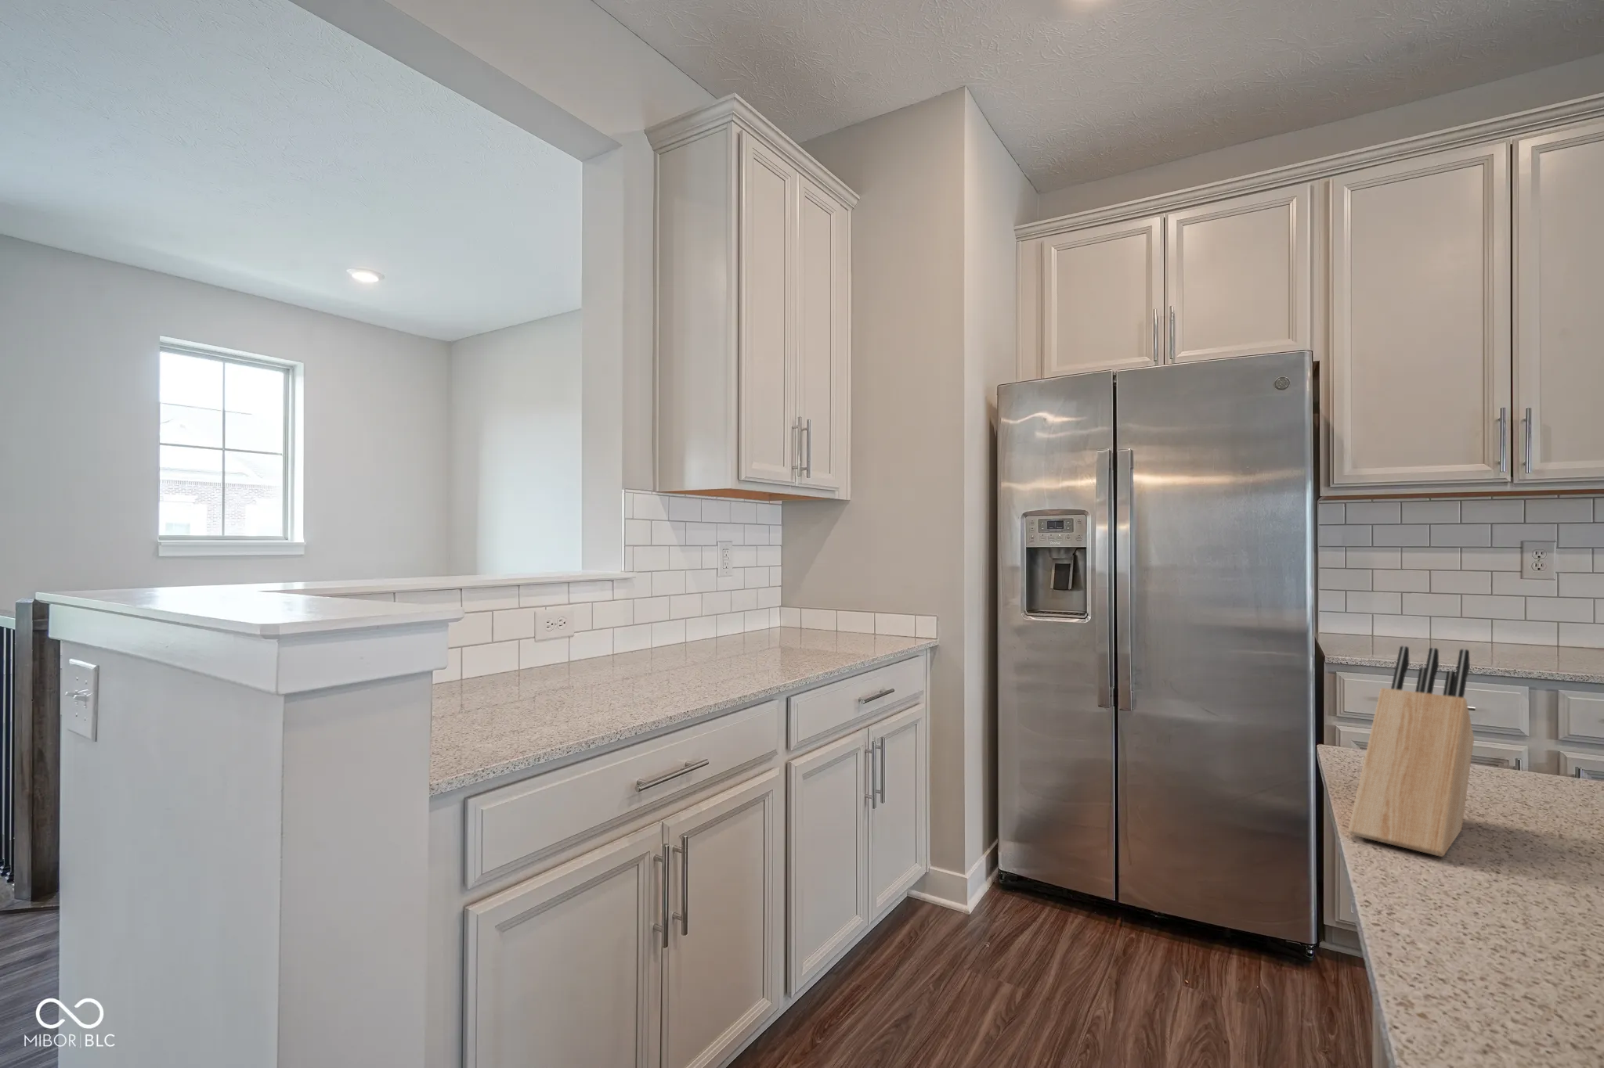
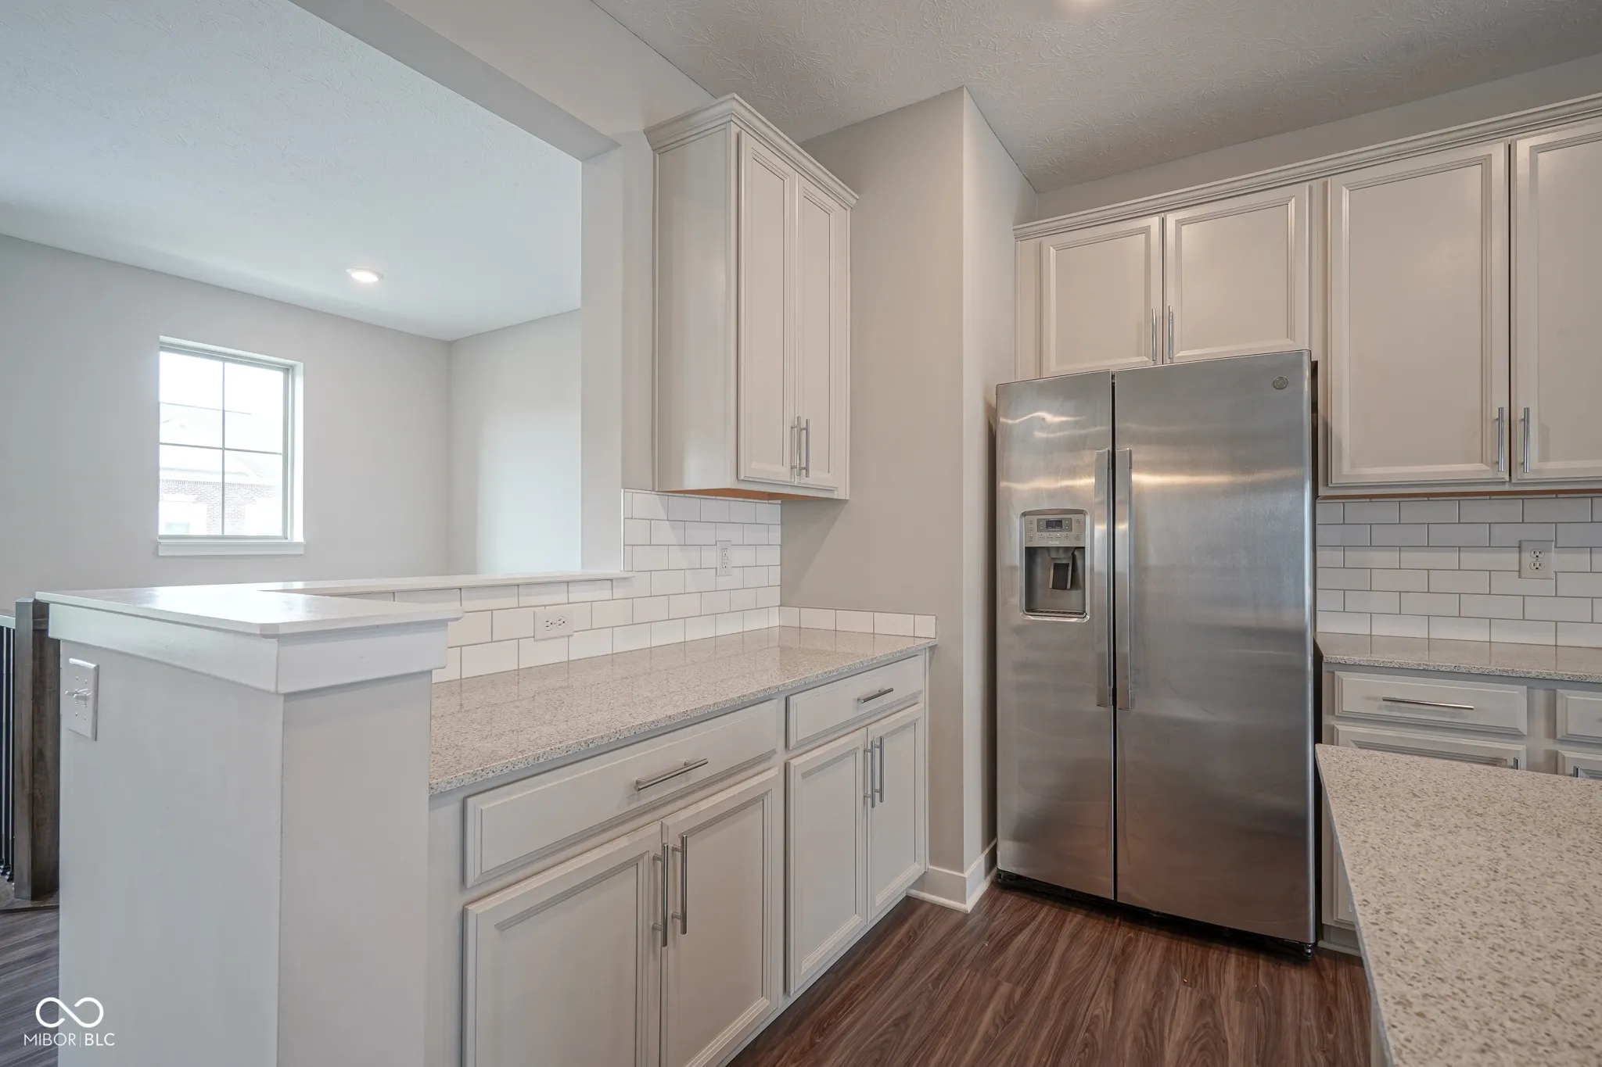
- knife block (1417, 737)
